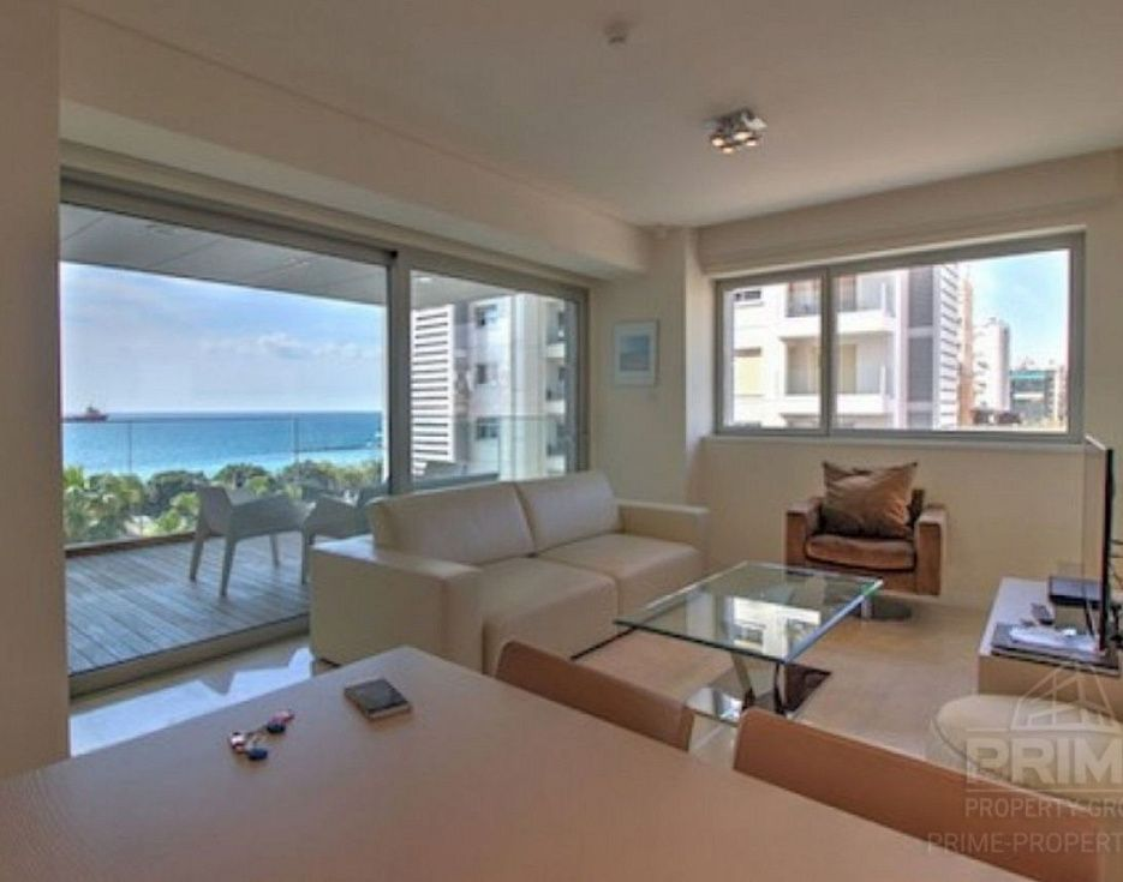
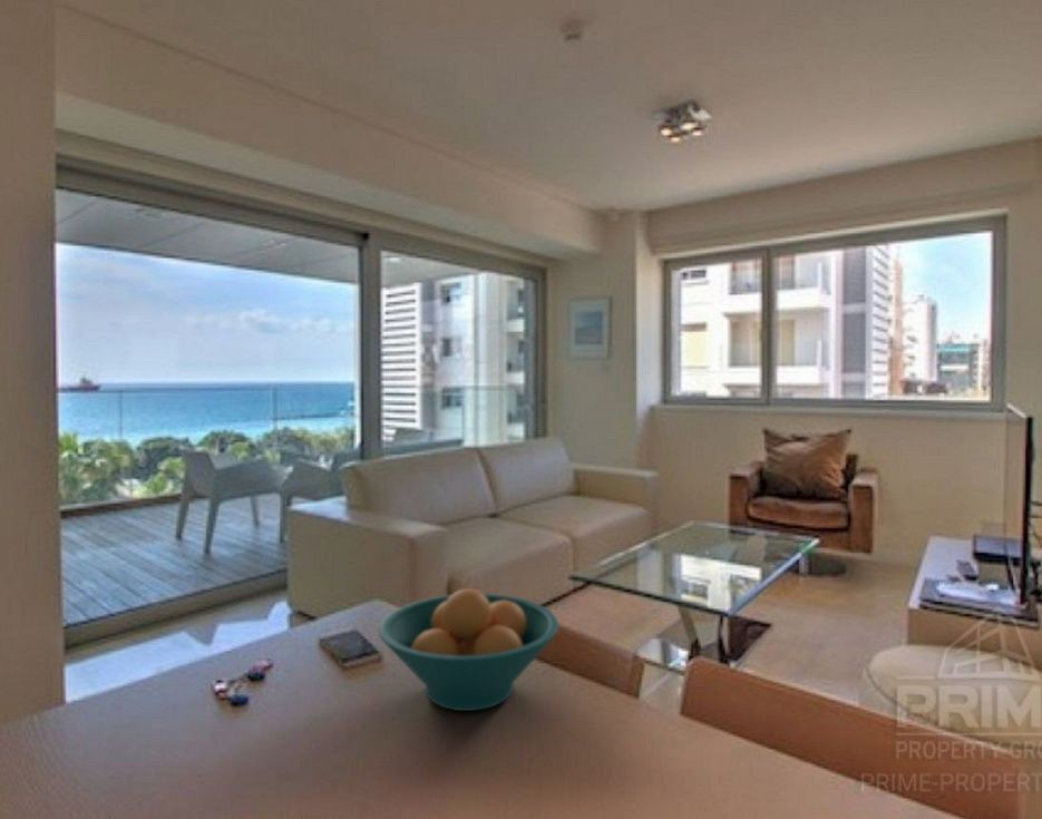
+ fruit bowl (469, 641)
